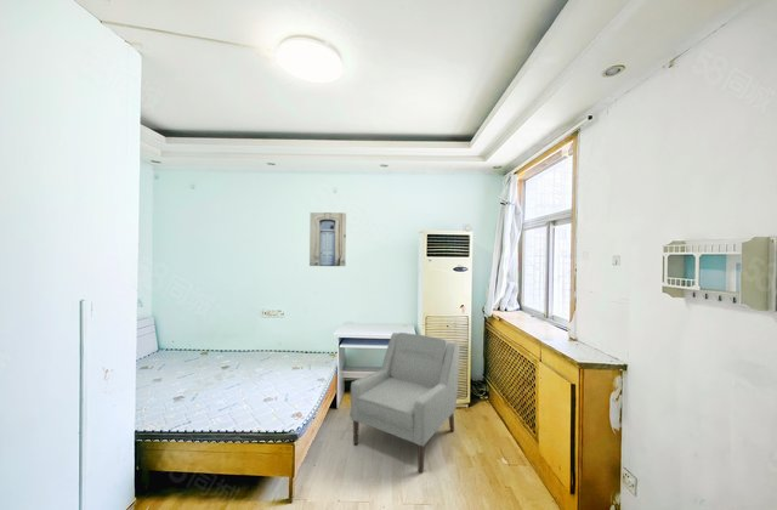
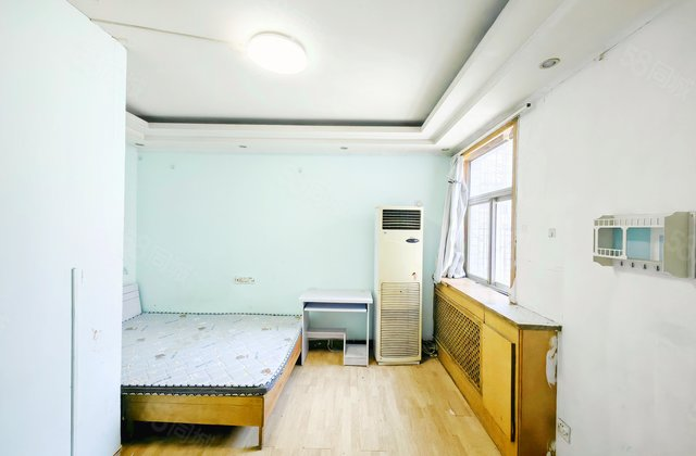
- chair (405, 389)
- wall art (328, 239)
